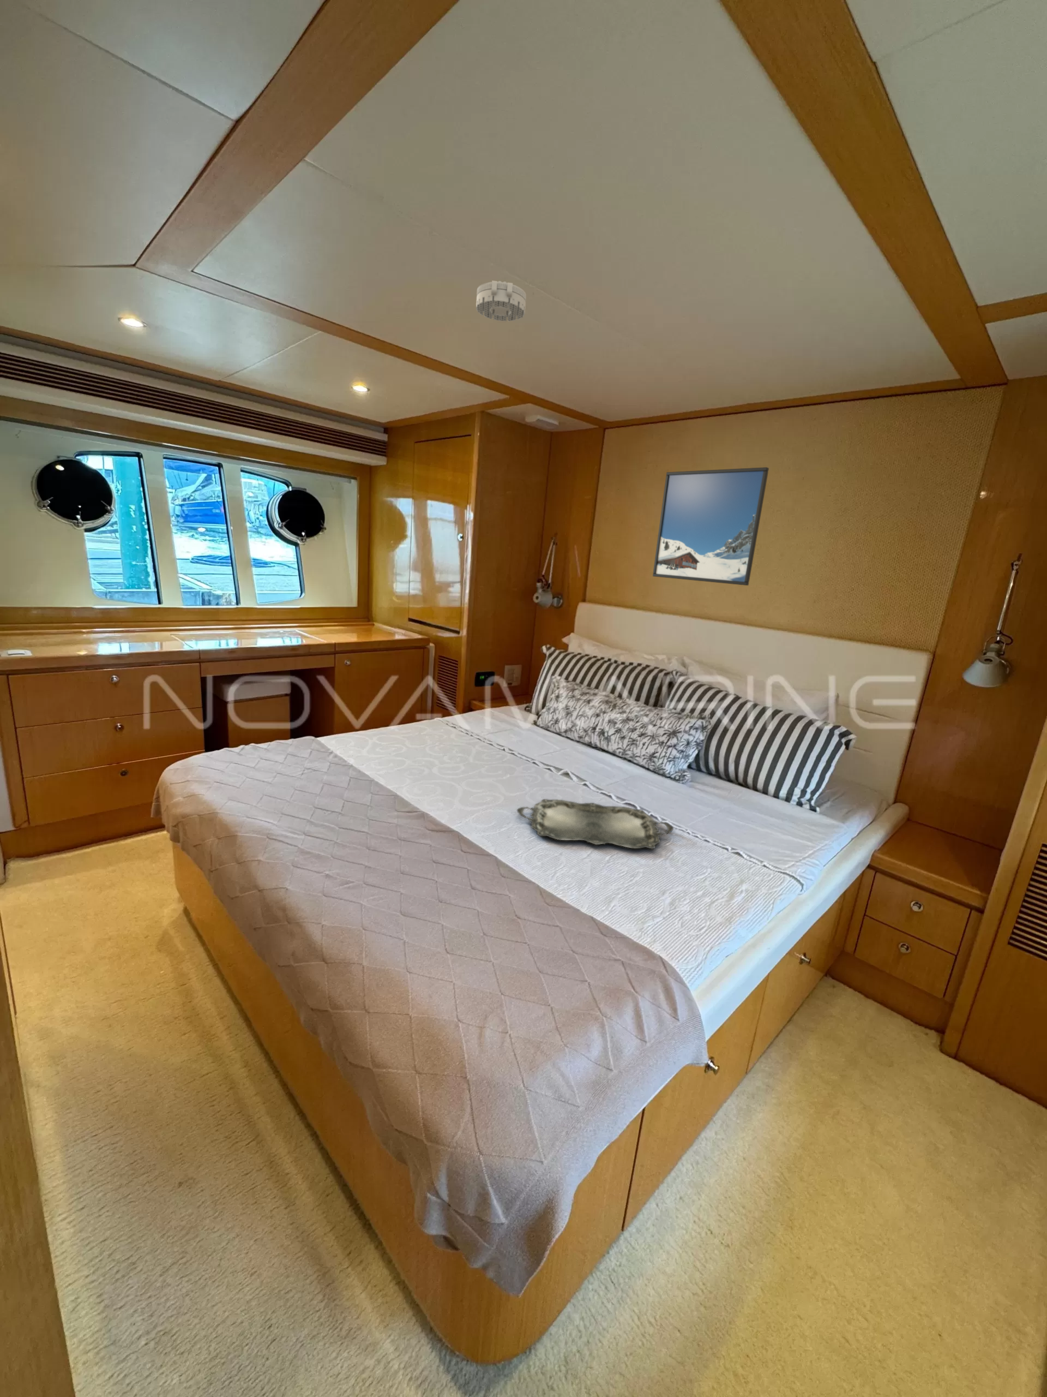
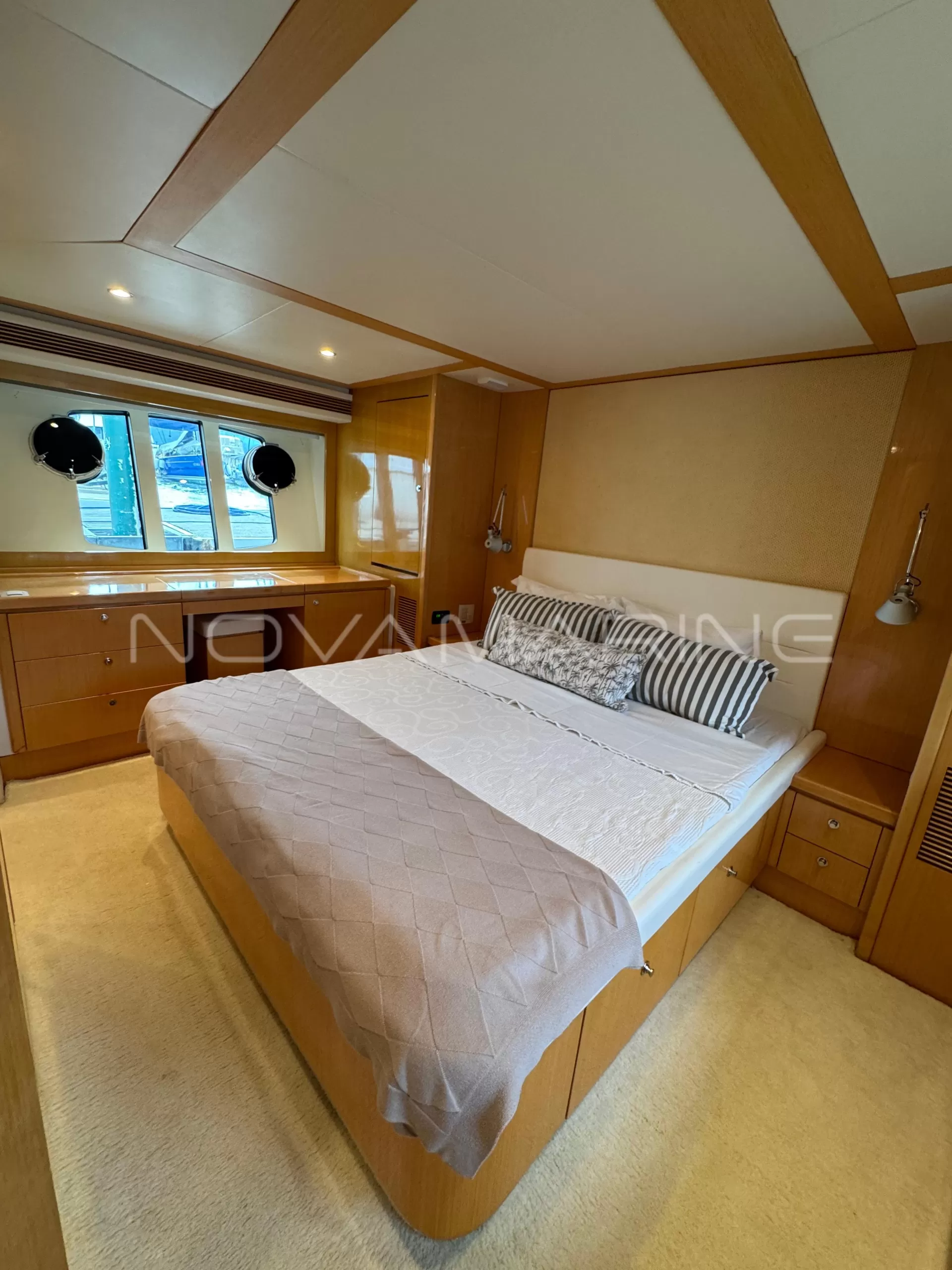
- serving tray (594, 822)
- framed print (706, 527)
- smoke detector (502, 300)
